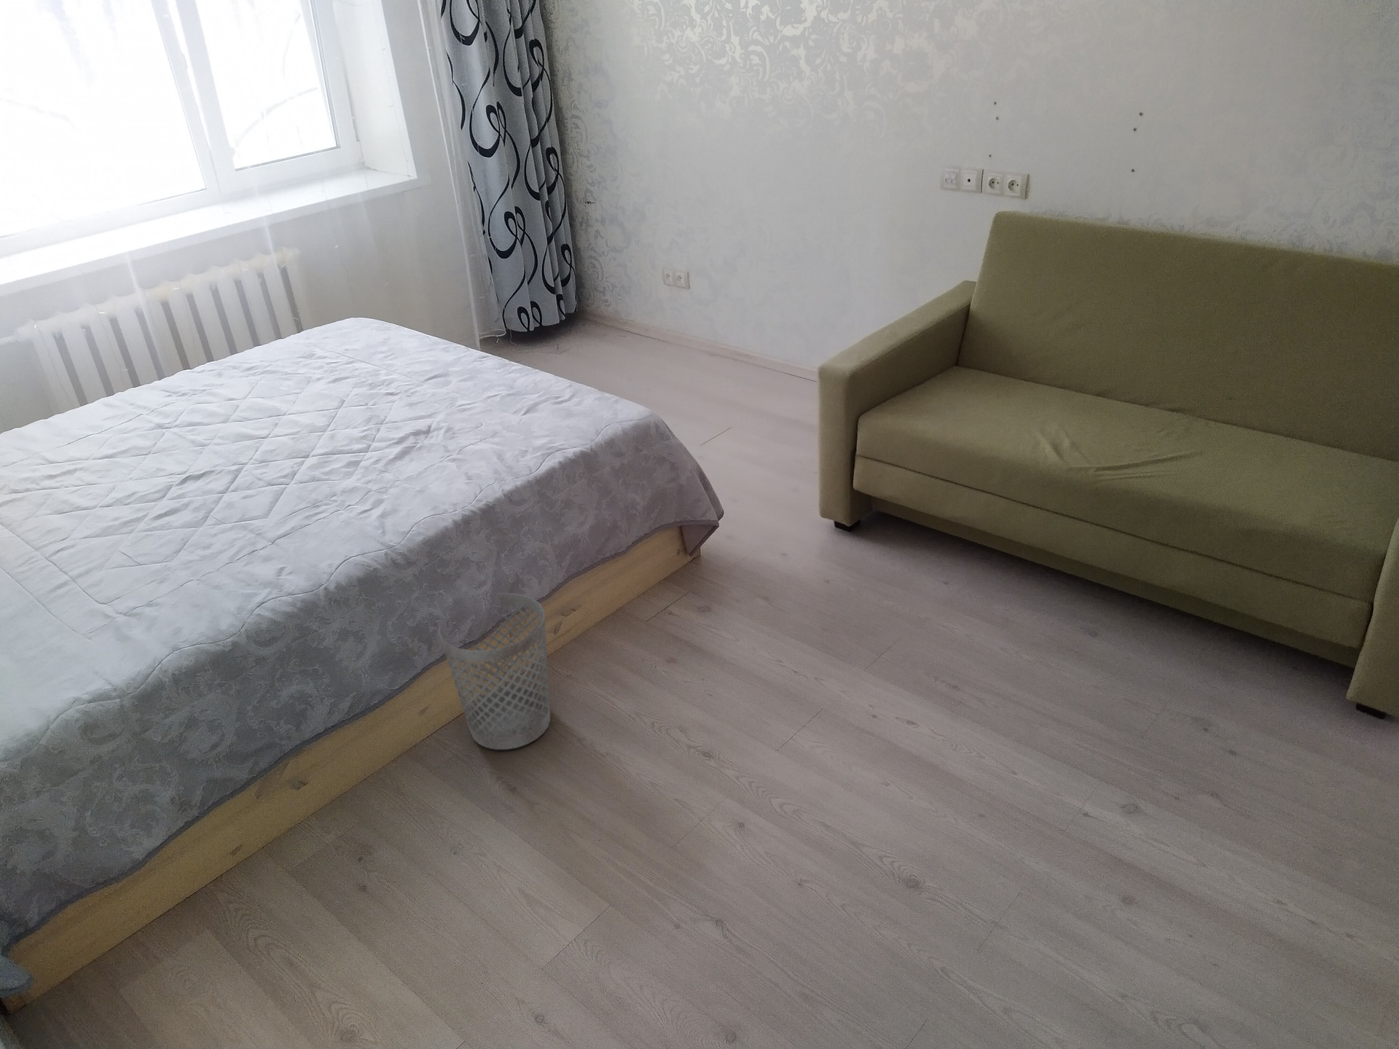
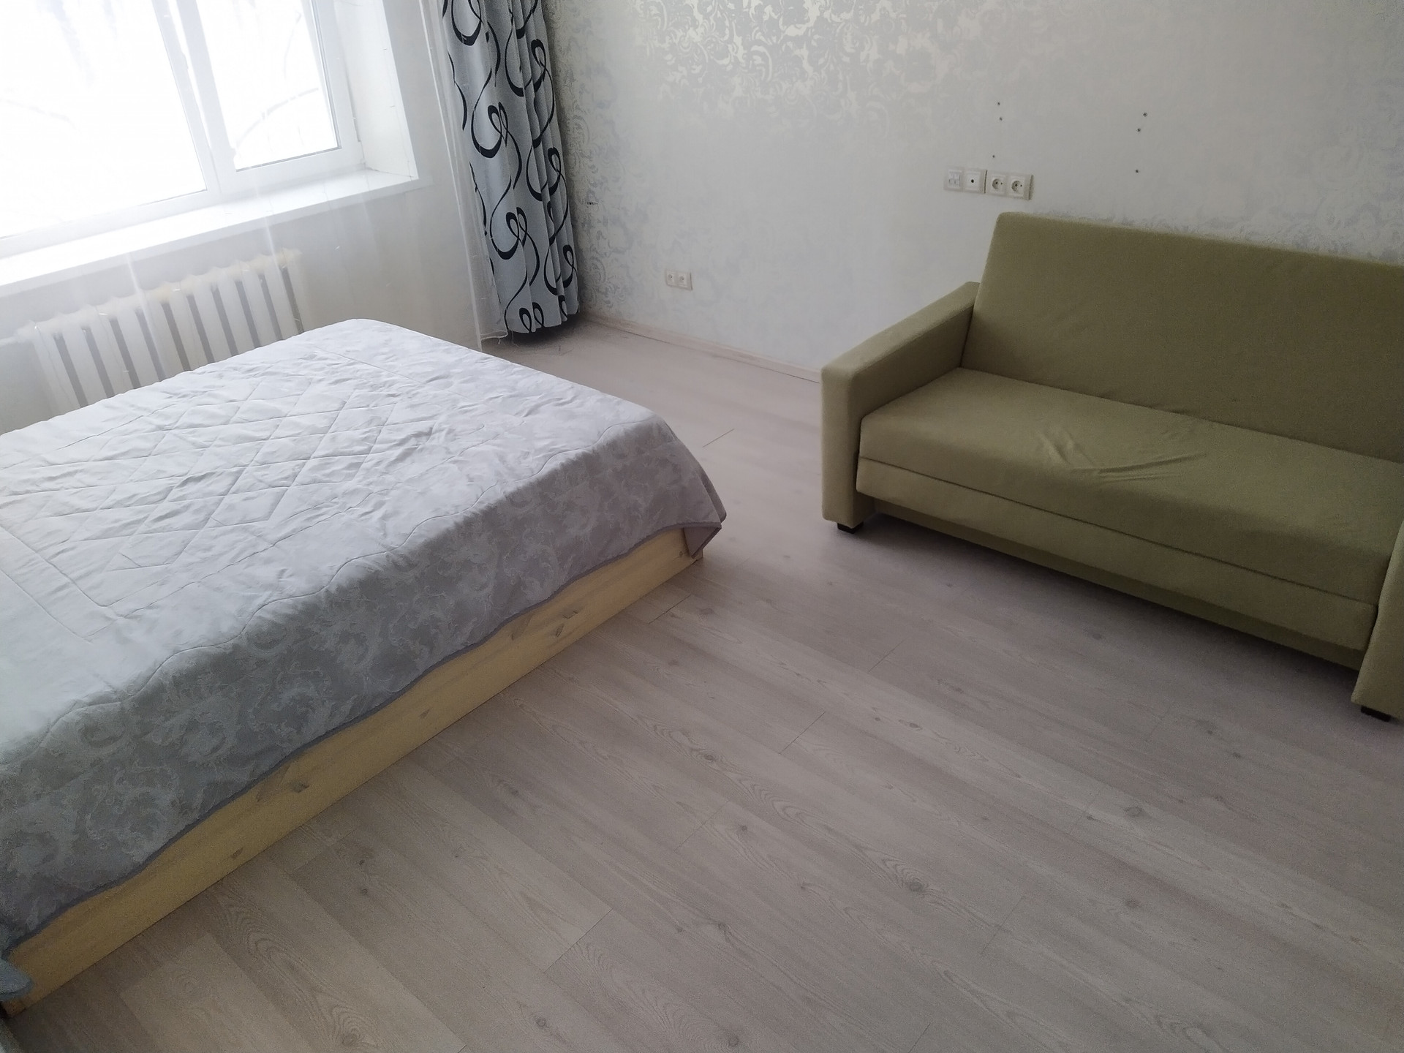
- wastebasket (502, 674)
